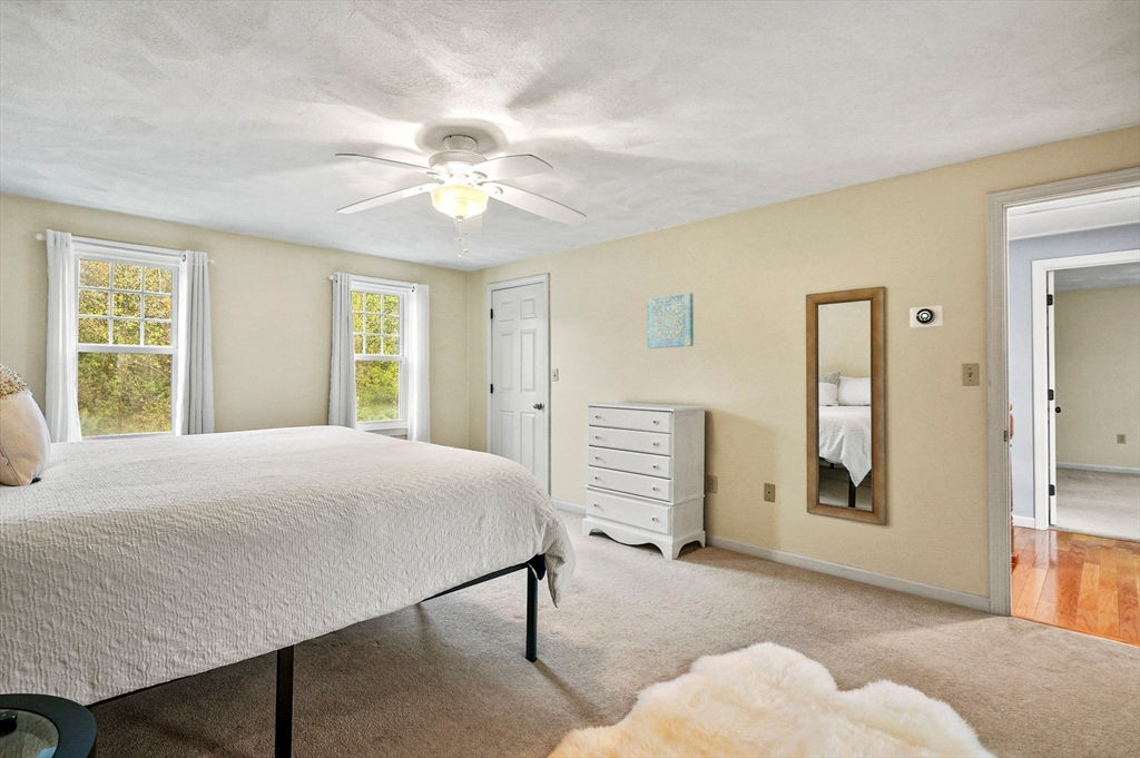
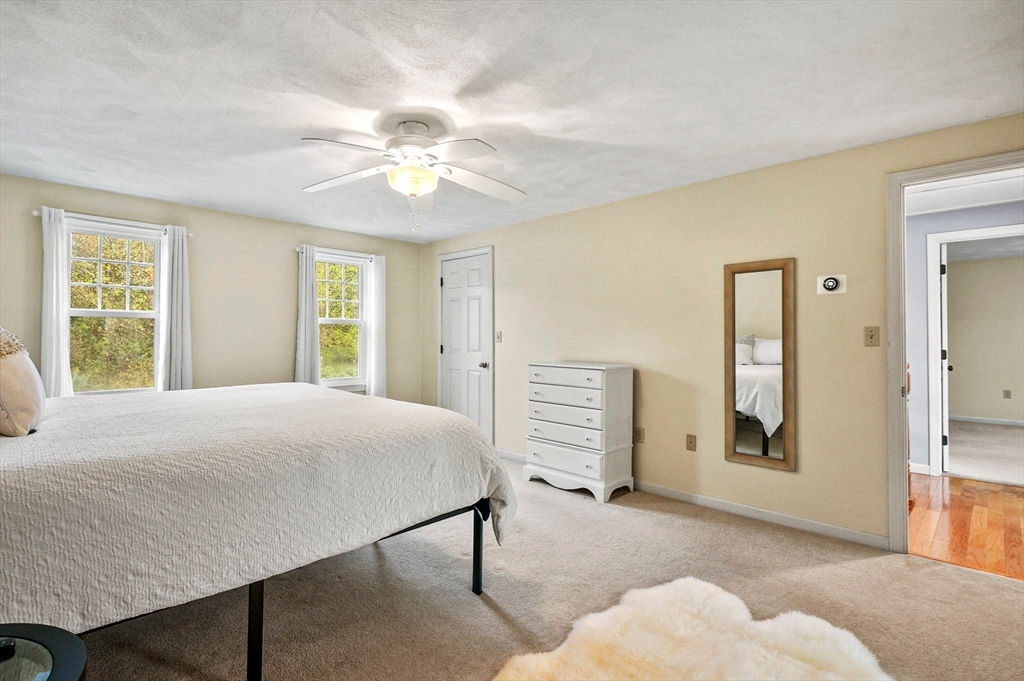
- wall art (669, 321)
